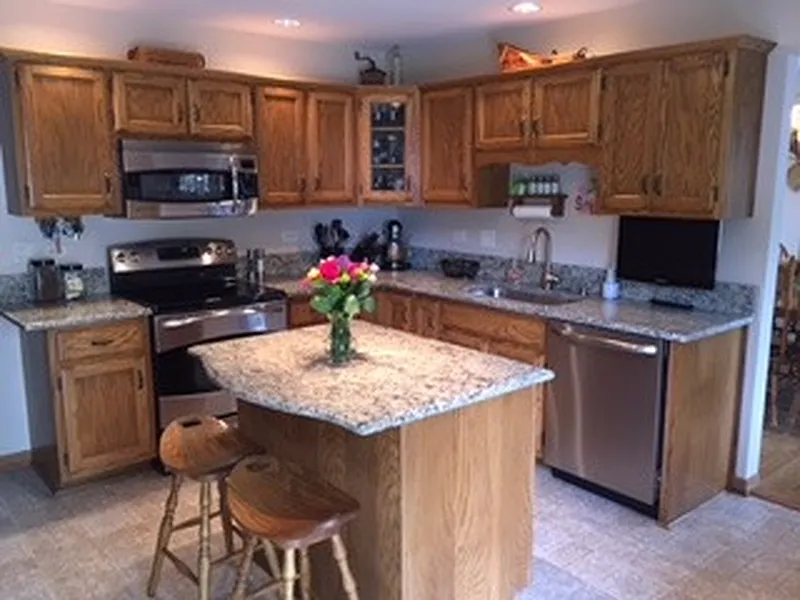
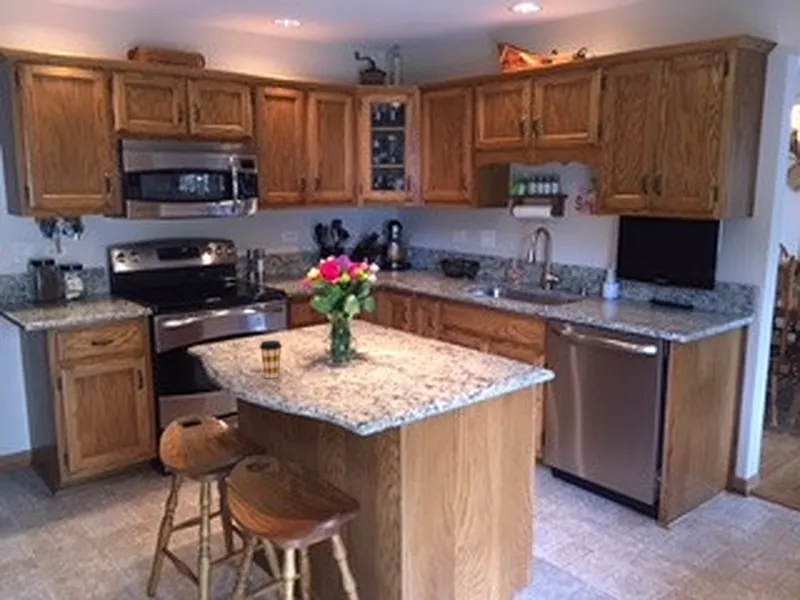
+ coffee cup (271, 359)
